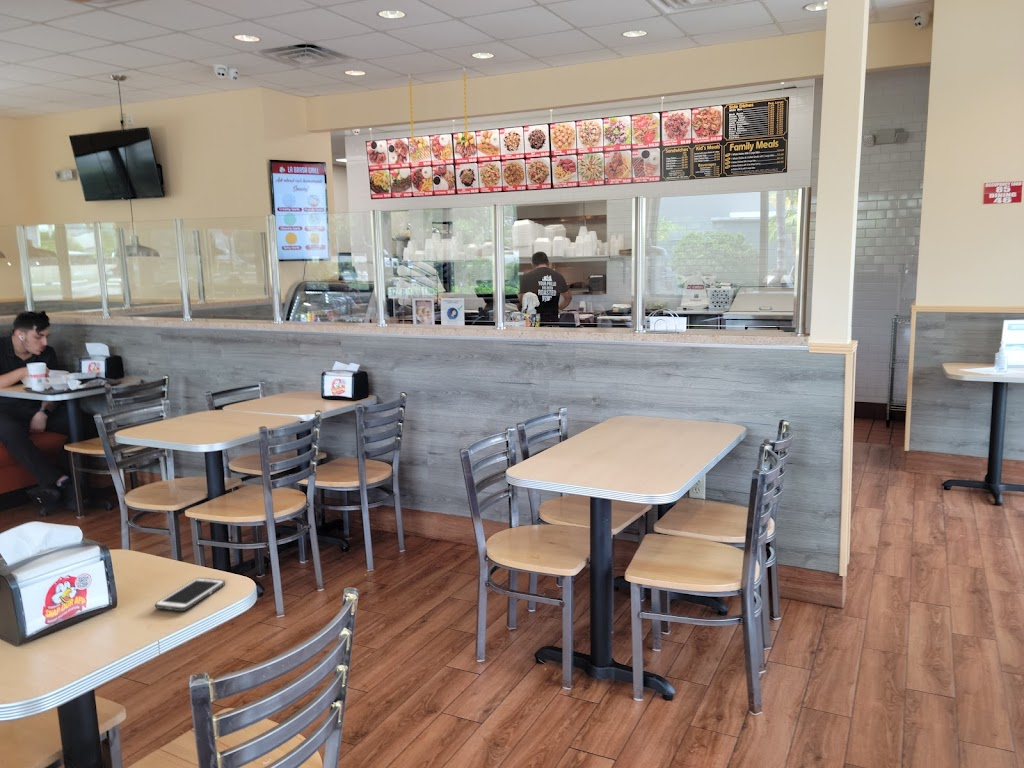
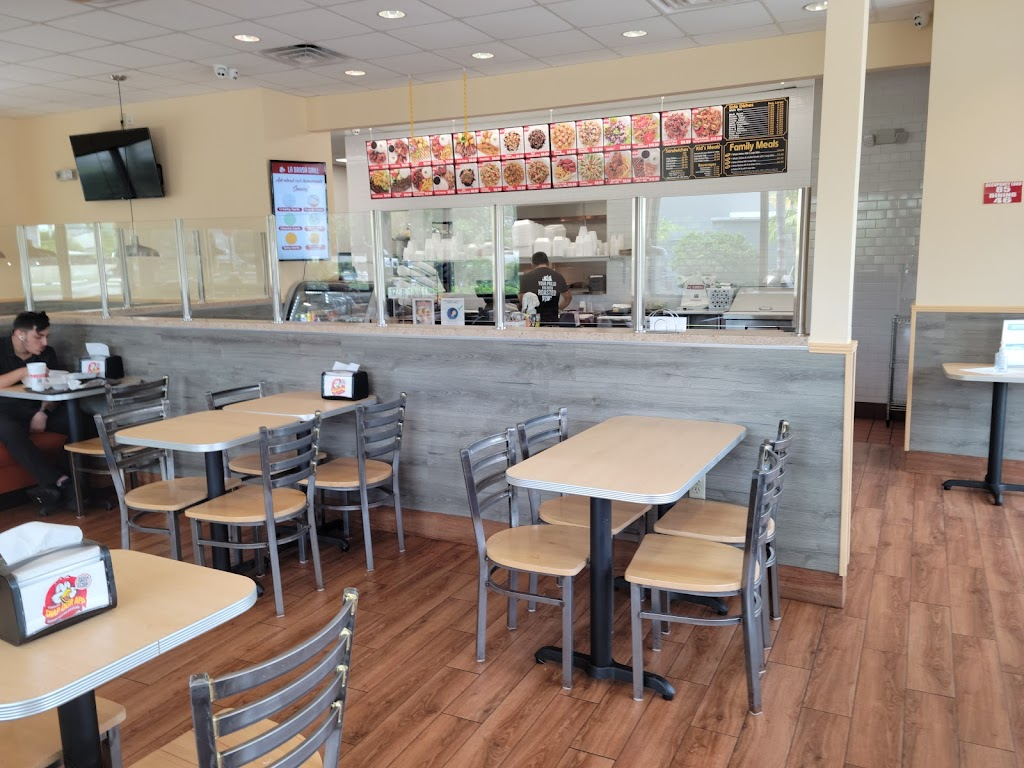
- cell phone (191, 593)
